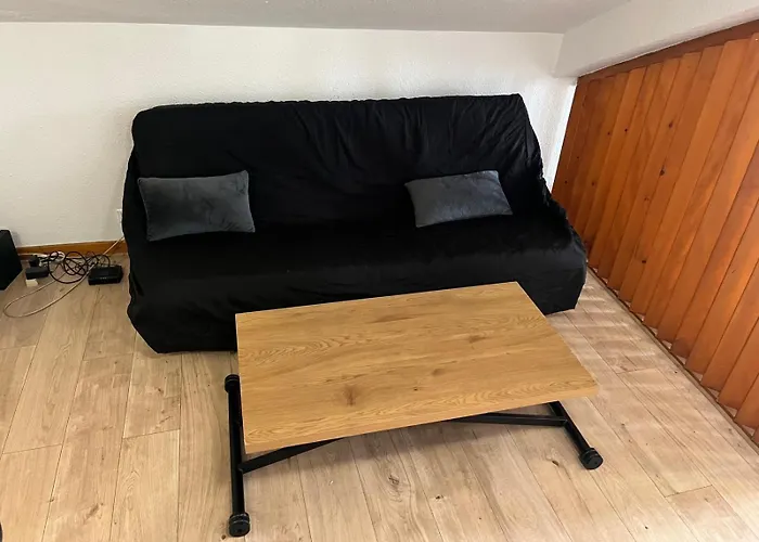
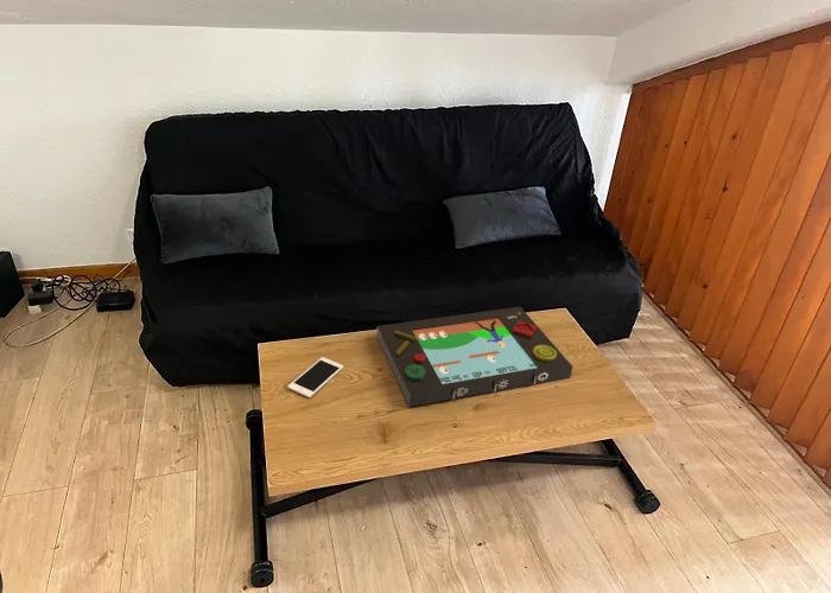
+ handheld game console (471, 350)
+ cell phone (316, 376)
